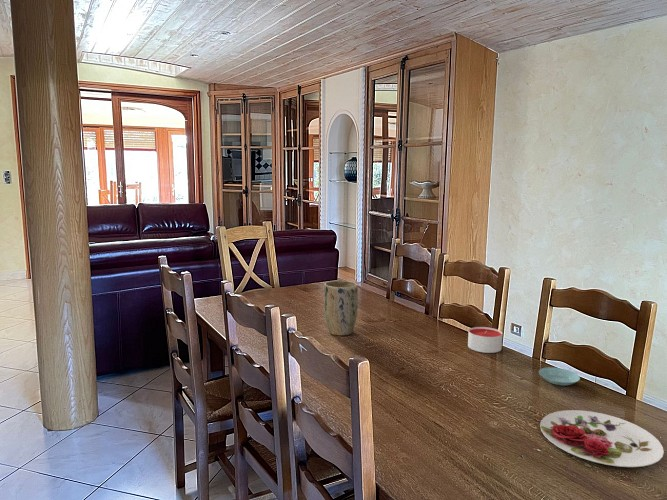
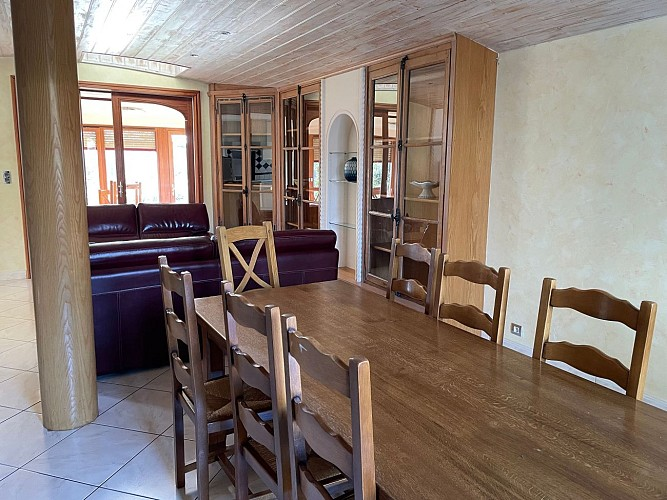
- candle (485, 339)
- saucer (558, 377)
- plant pot (340, 308)
- plate (599, 434)
